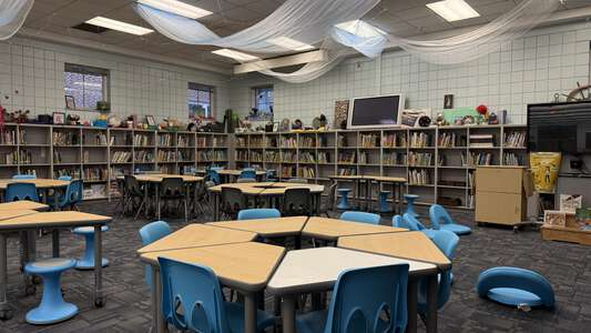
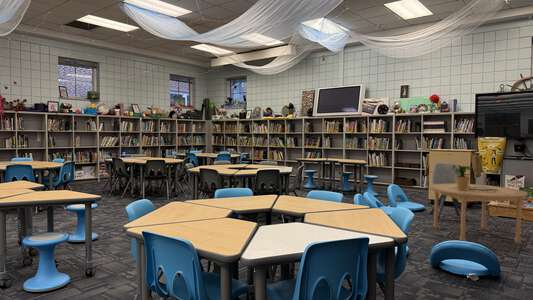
+ potted plant (462, 177)
+ dining table (482, 211)
+ chair (446, 195)
